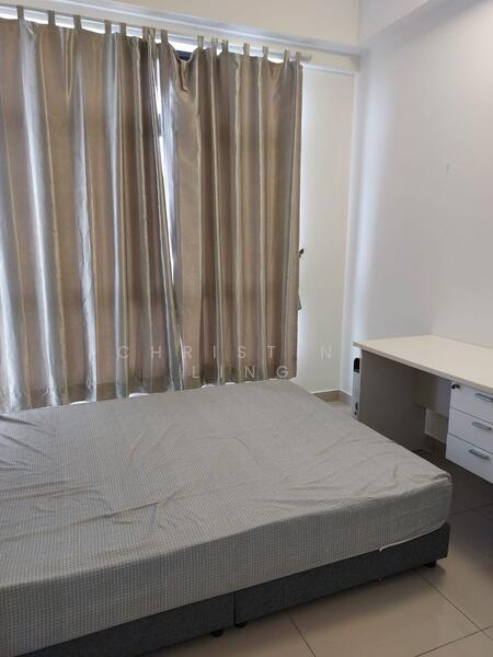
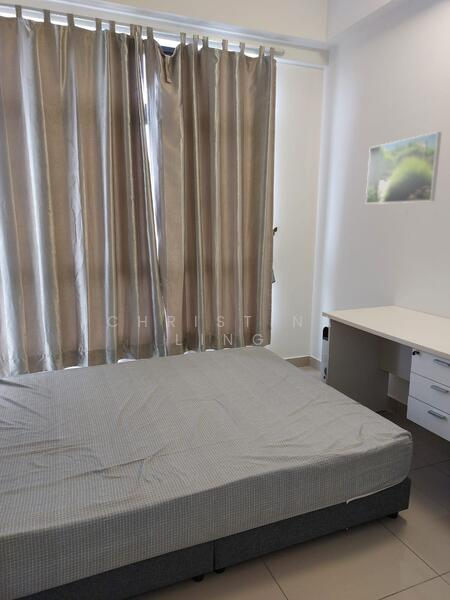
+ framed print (399, 172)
